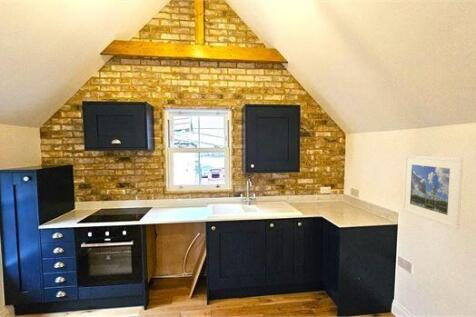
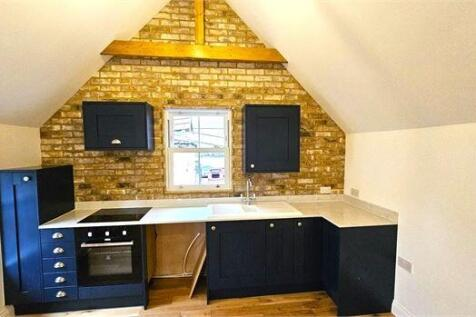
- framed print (428, 187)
